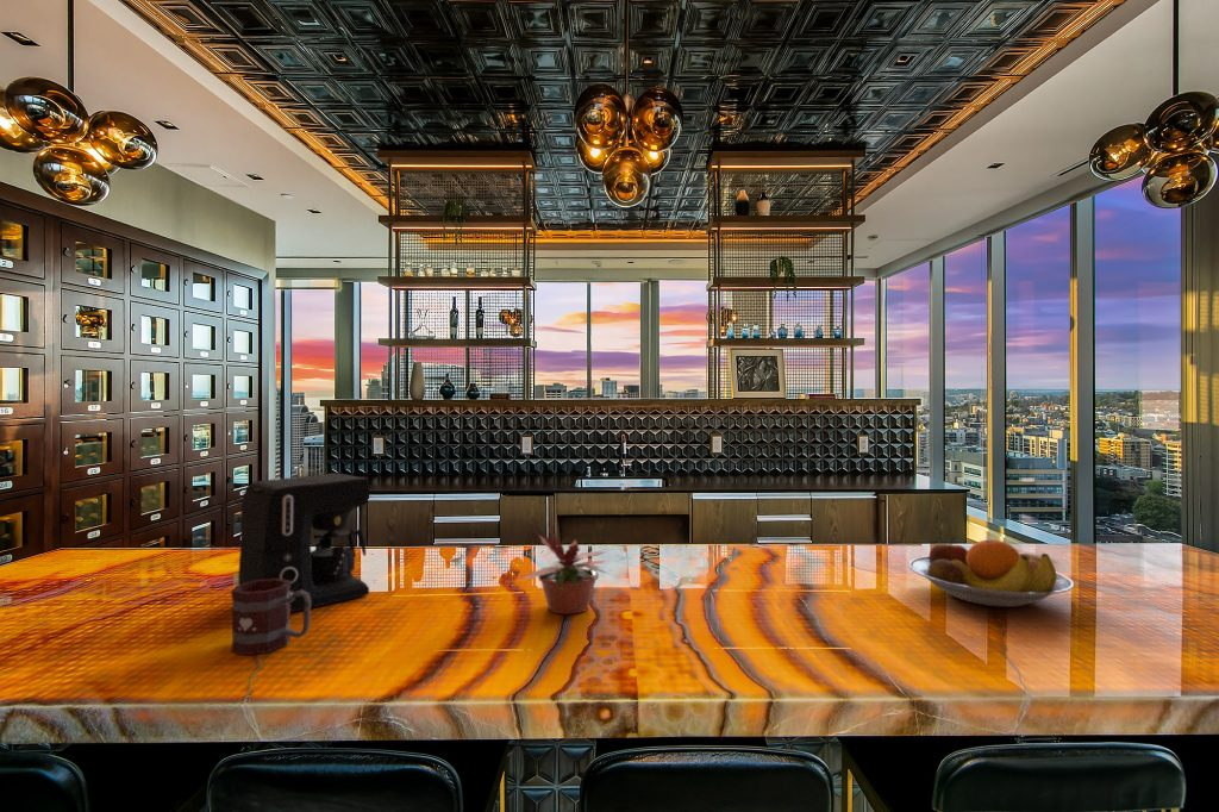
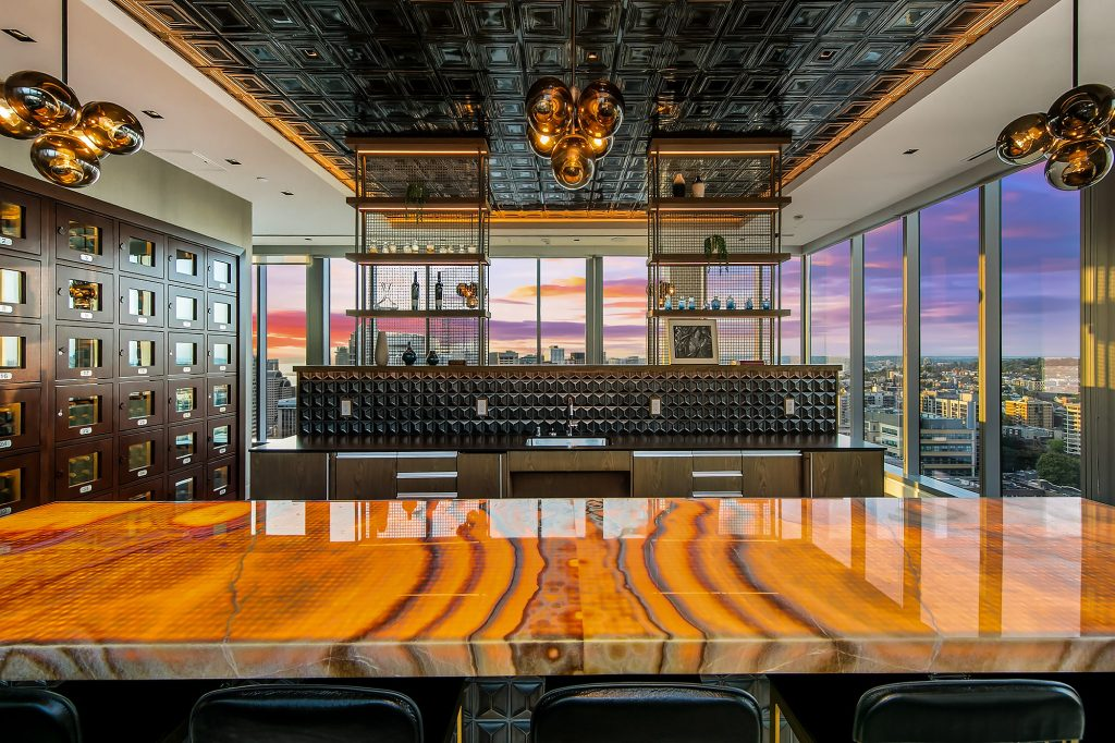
- fruit bowl (986, 566)
- mug (273, 614)
- potted plant (567, 563)
- coffee maker (313, 536)
